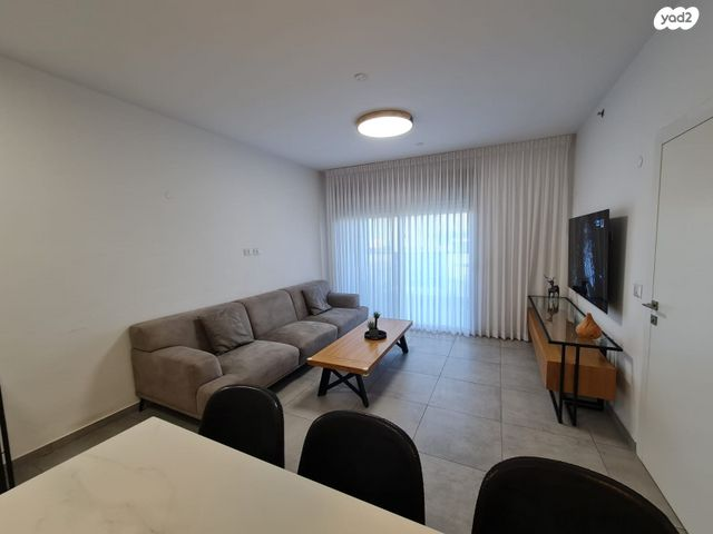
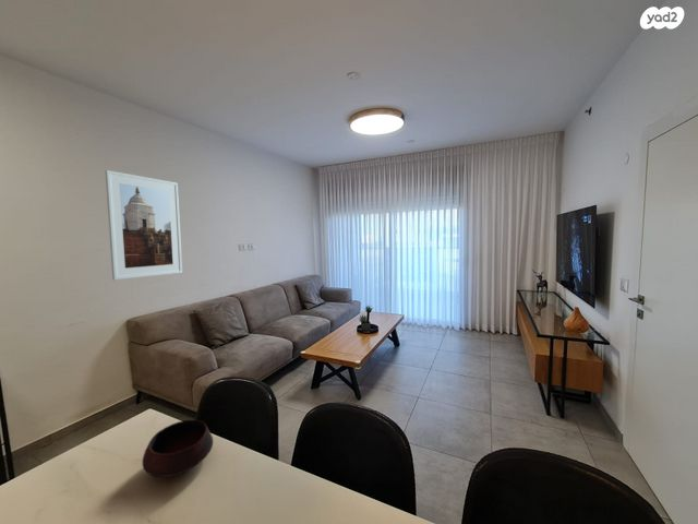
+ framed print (147, 227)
+ bowl (179, 449)
